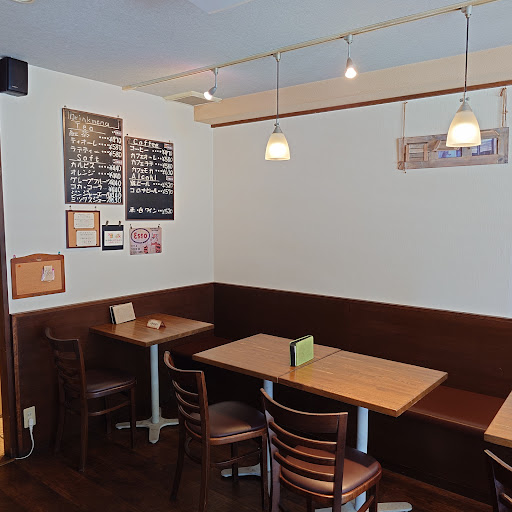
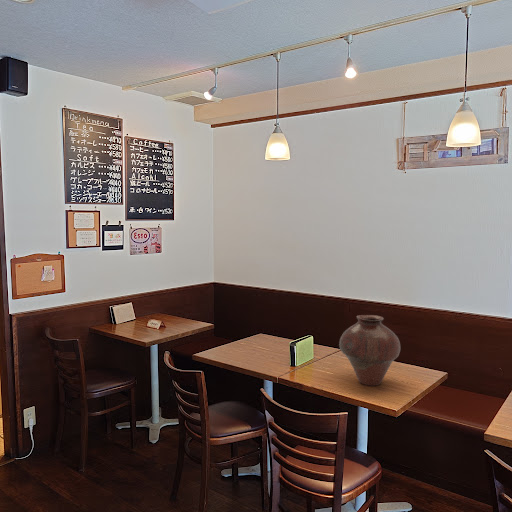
+ vase (369, 349)
